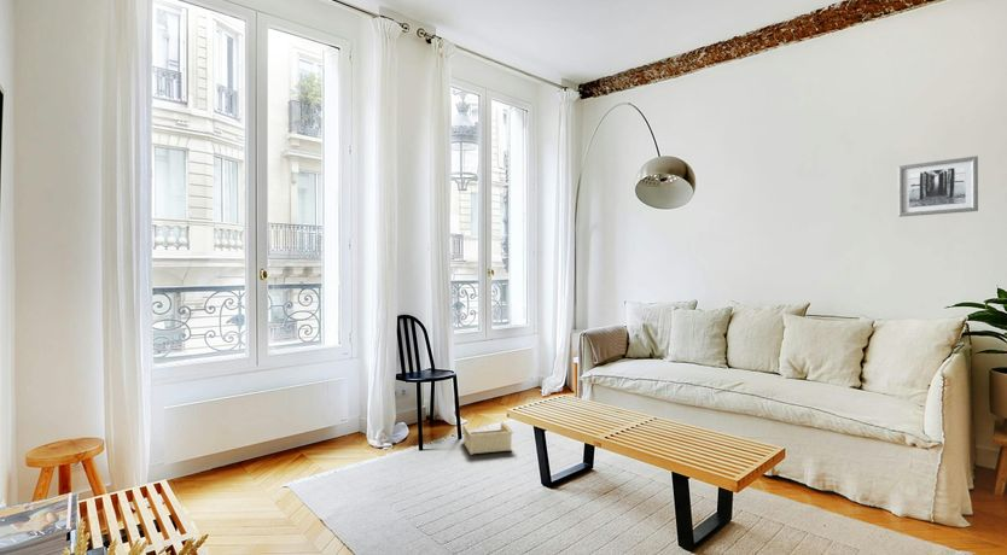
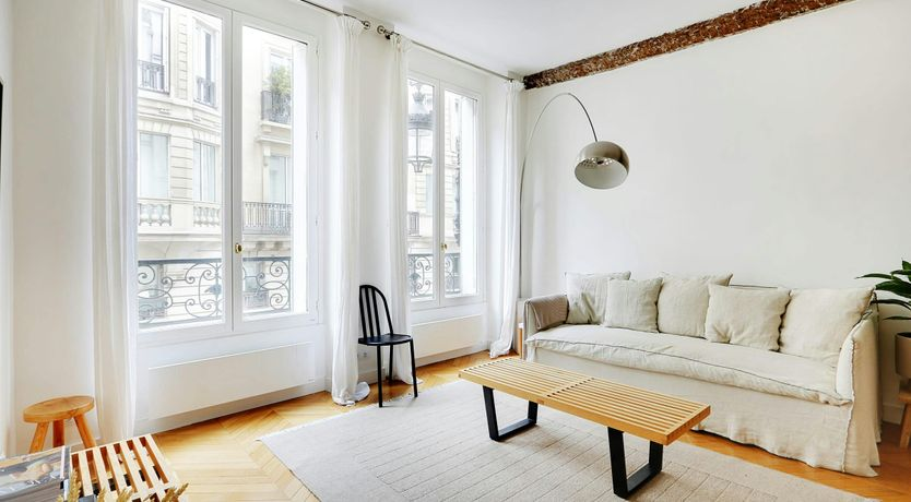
- wall art (936, 187)
- storage bin (487, 436)
